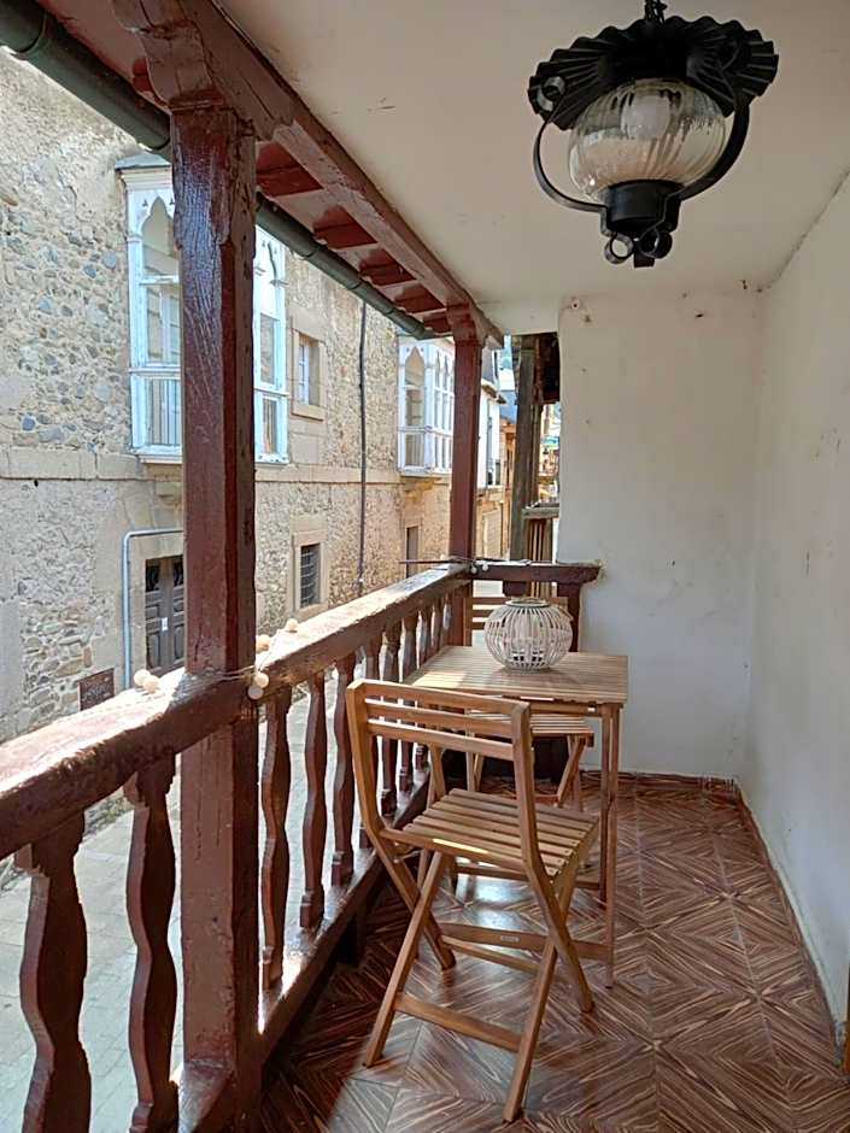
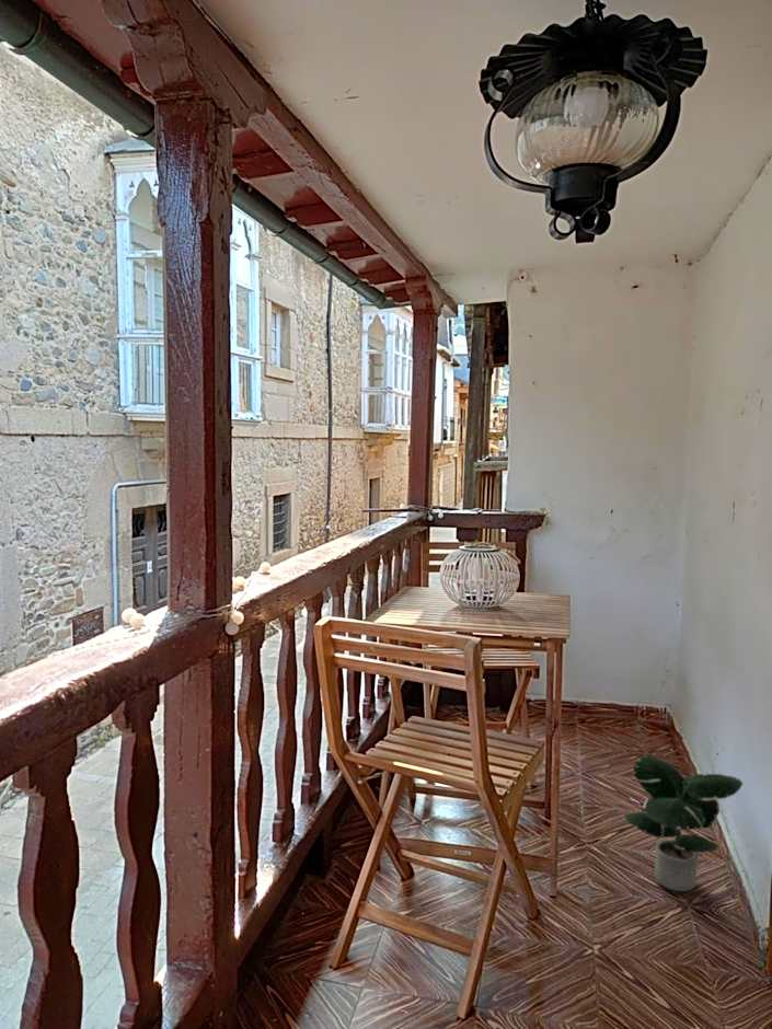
+ potted plant (680, 830)
